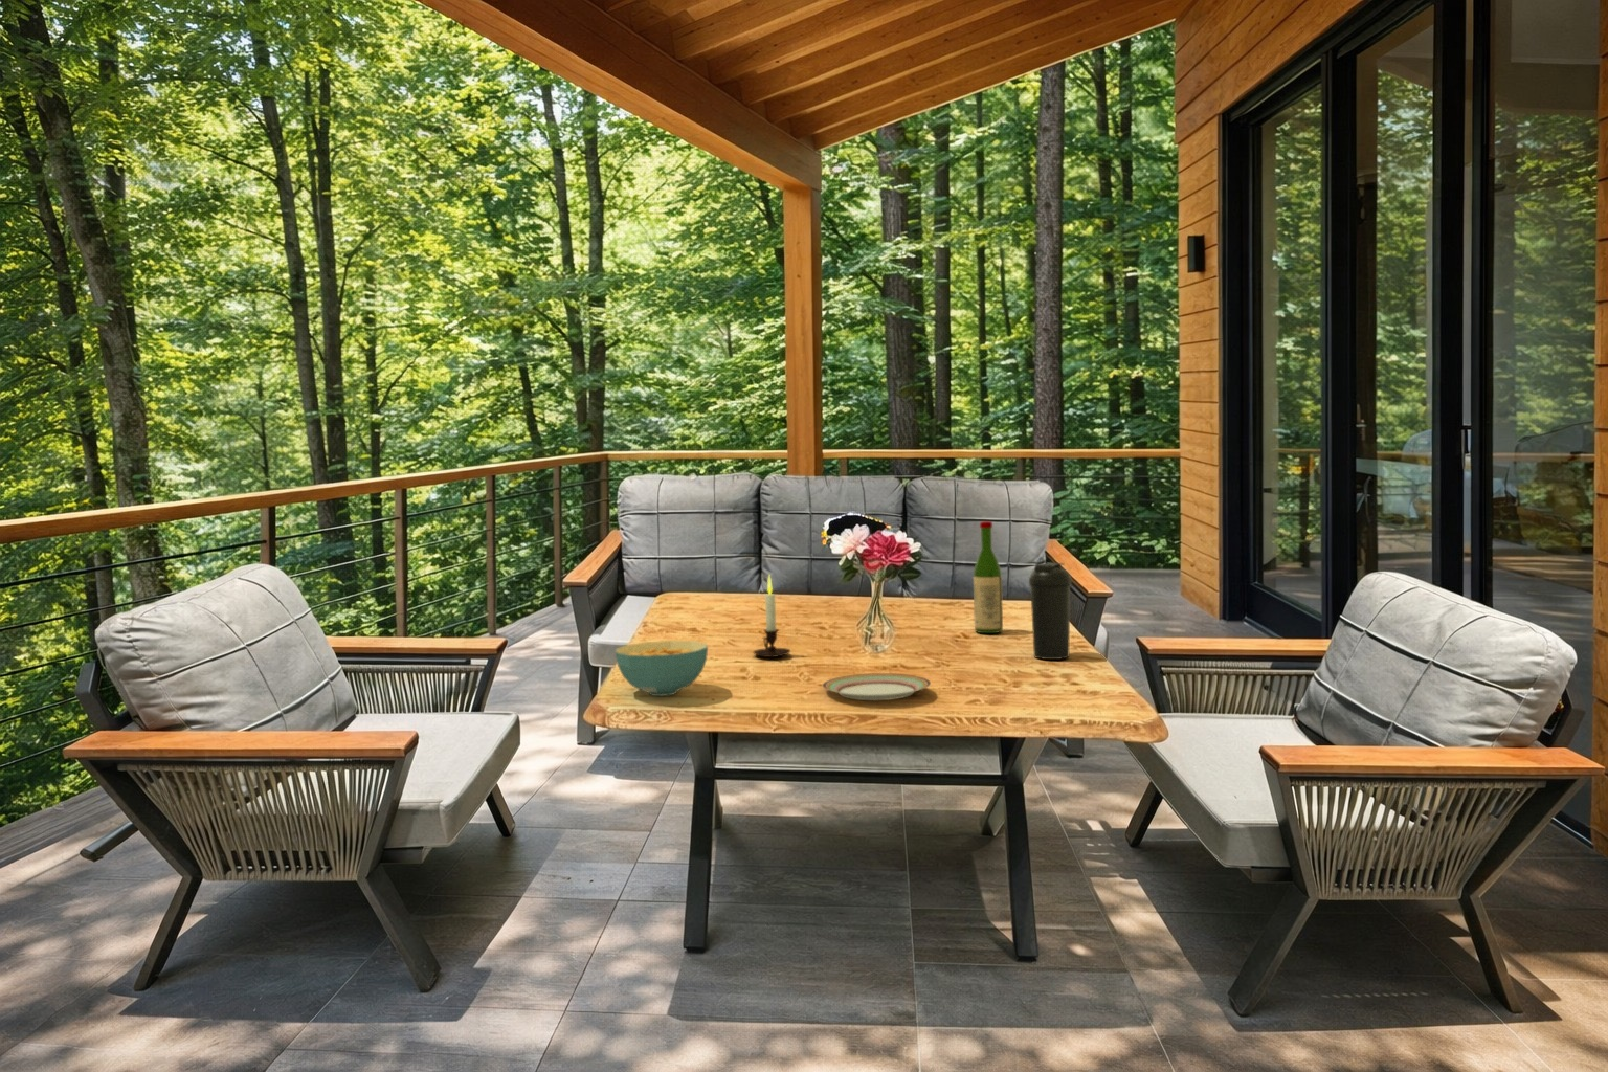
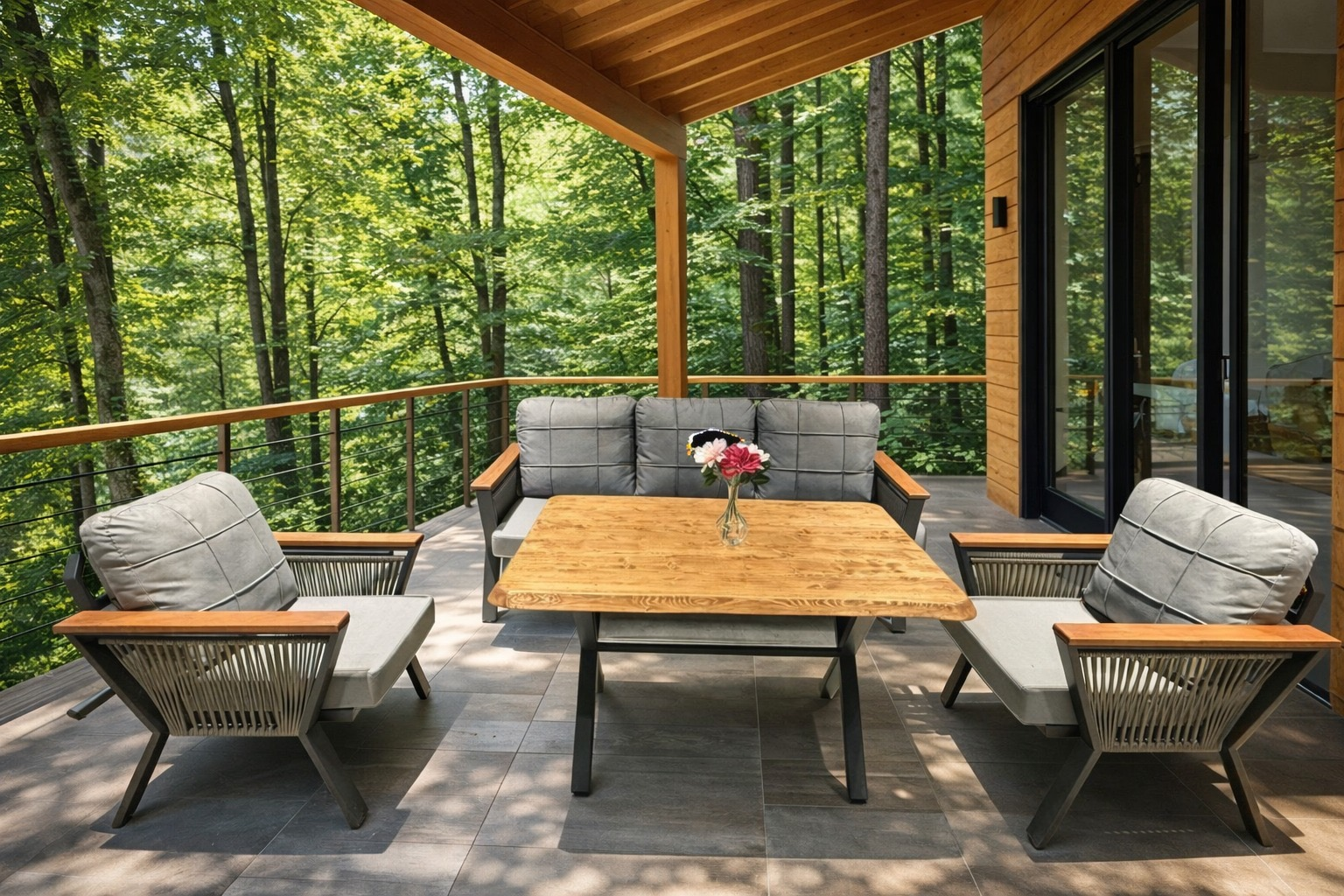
- cereal bowl (662, 670)
- plate (876, 688)
- water bottle (1050, 609)
- candle (769, 614)
- wine bottle (987, 577)
